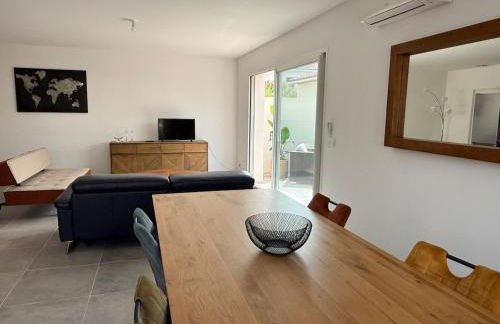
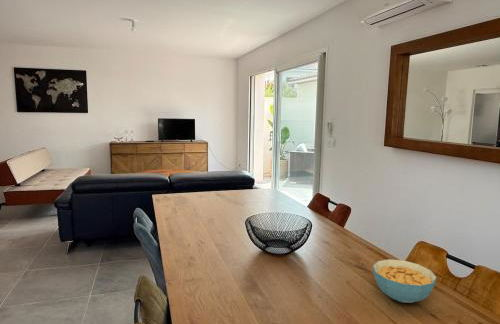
+ cereal bowl (402, 284)
